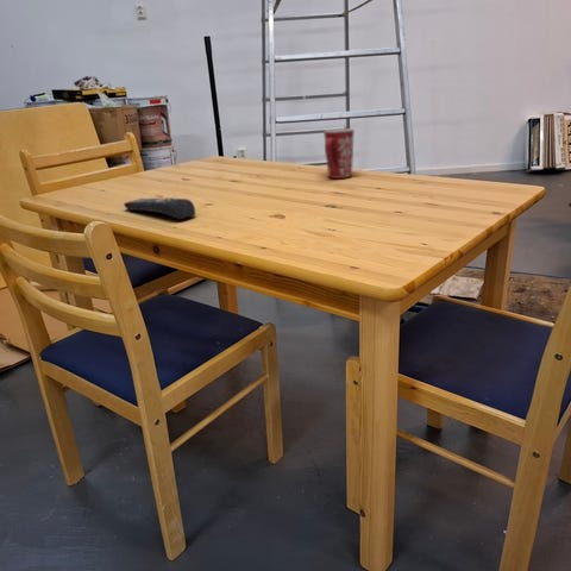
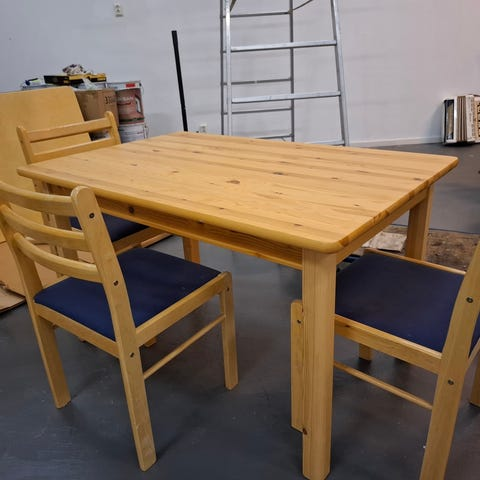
- remote control (158, 205)
- mug (335, 153)
